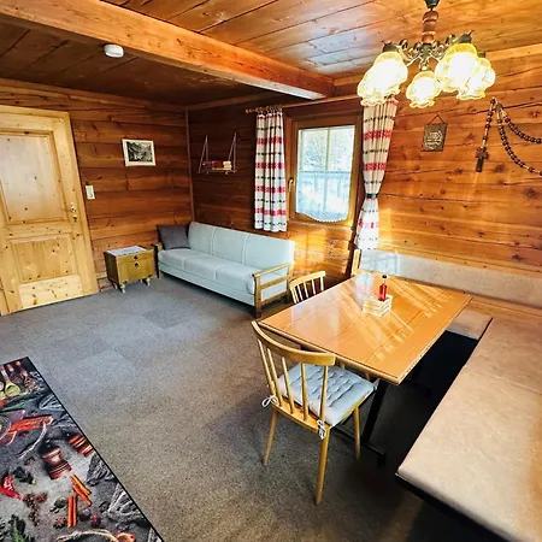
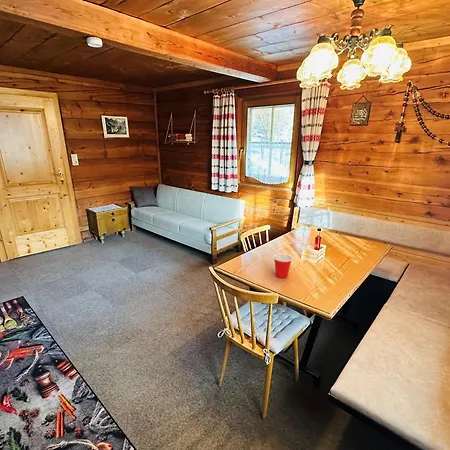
+ cup (282, 266)
